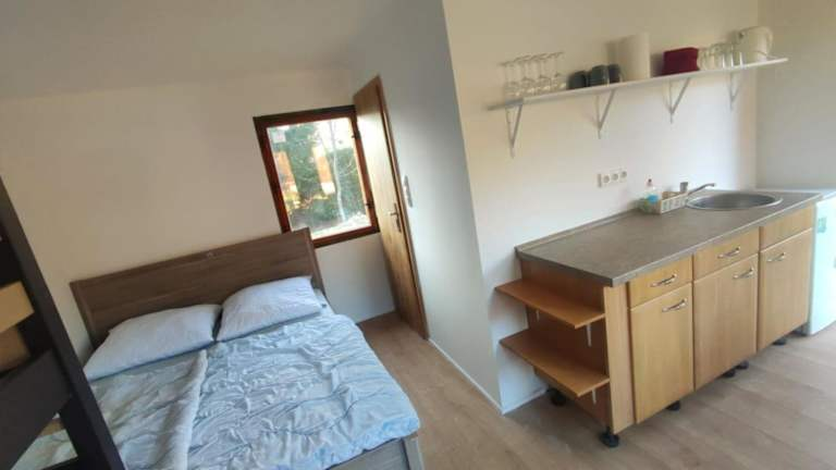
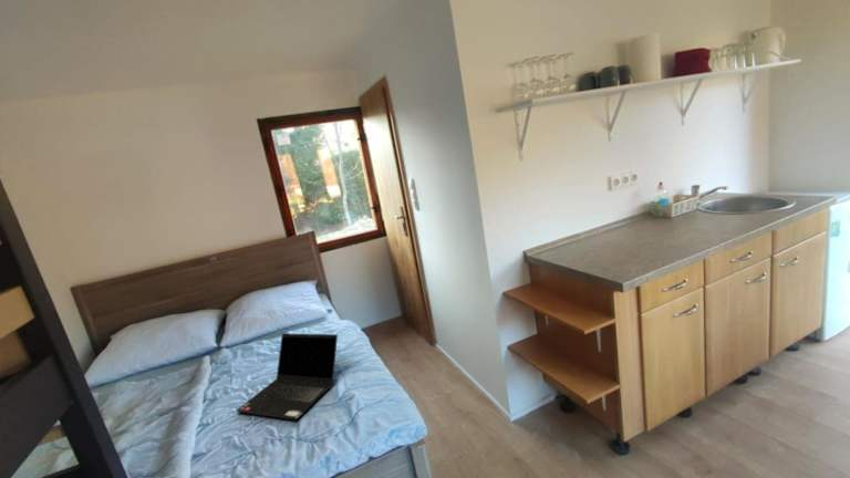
+ laptop computer (288, 372)
